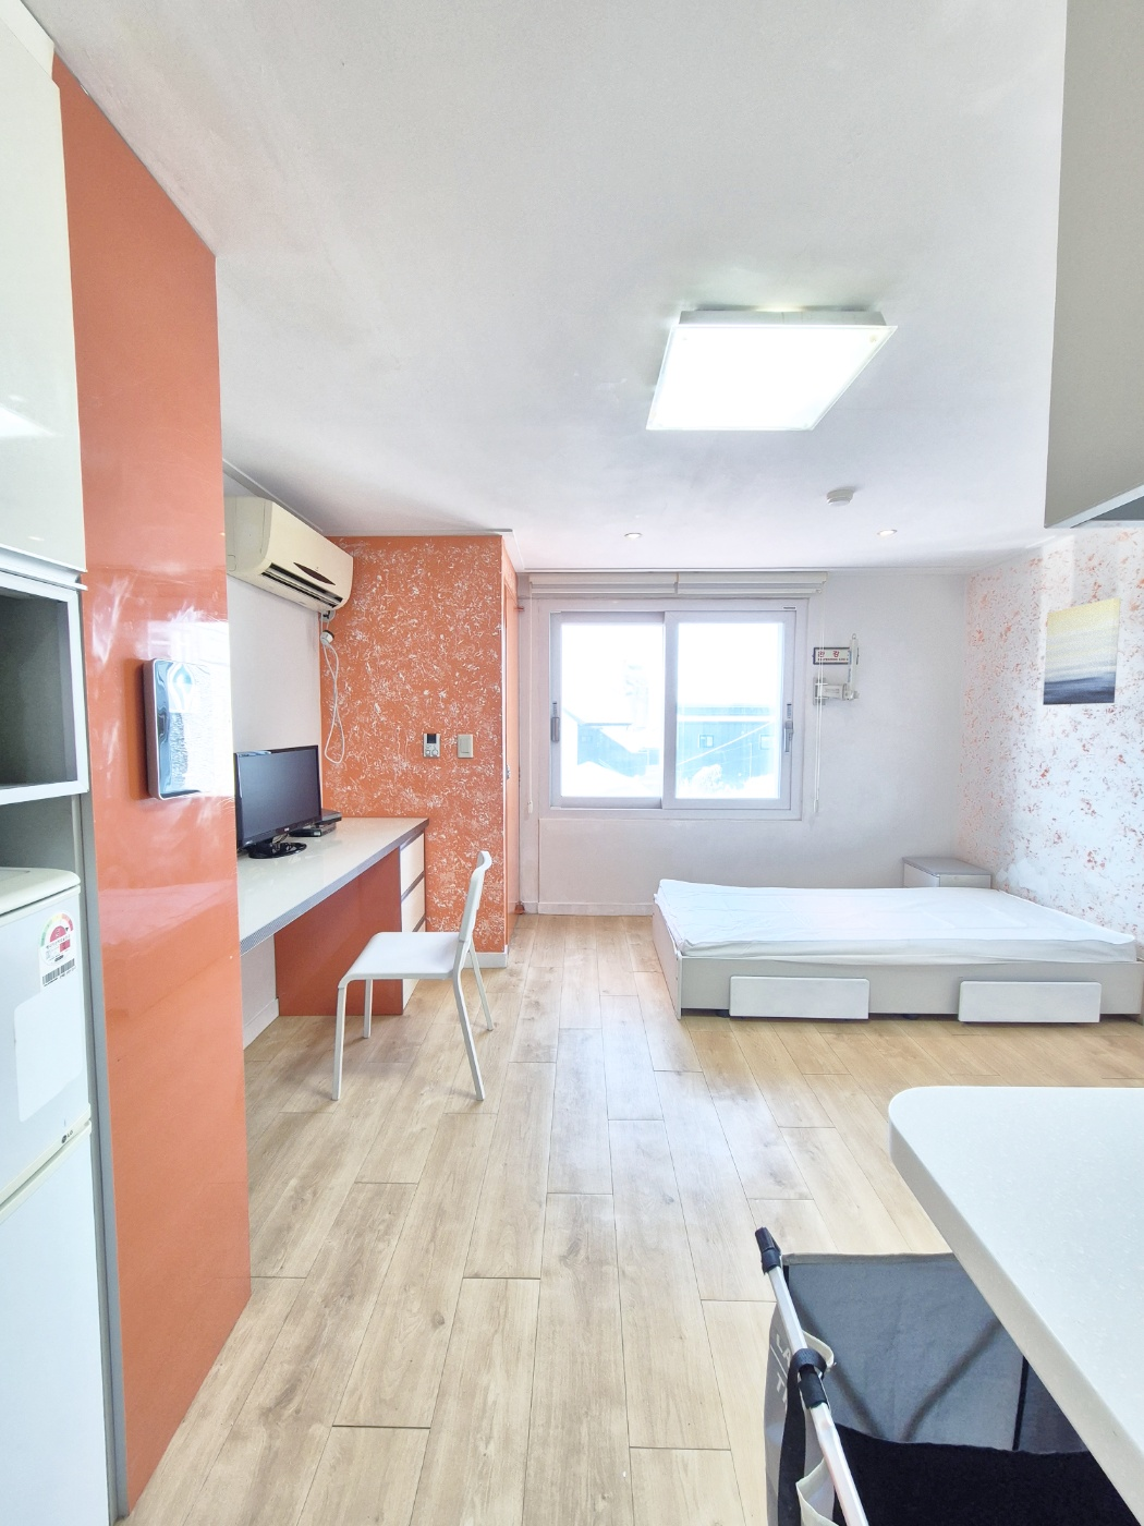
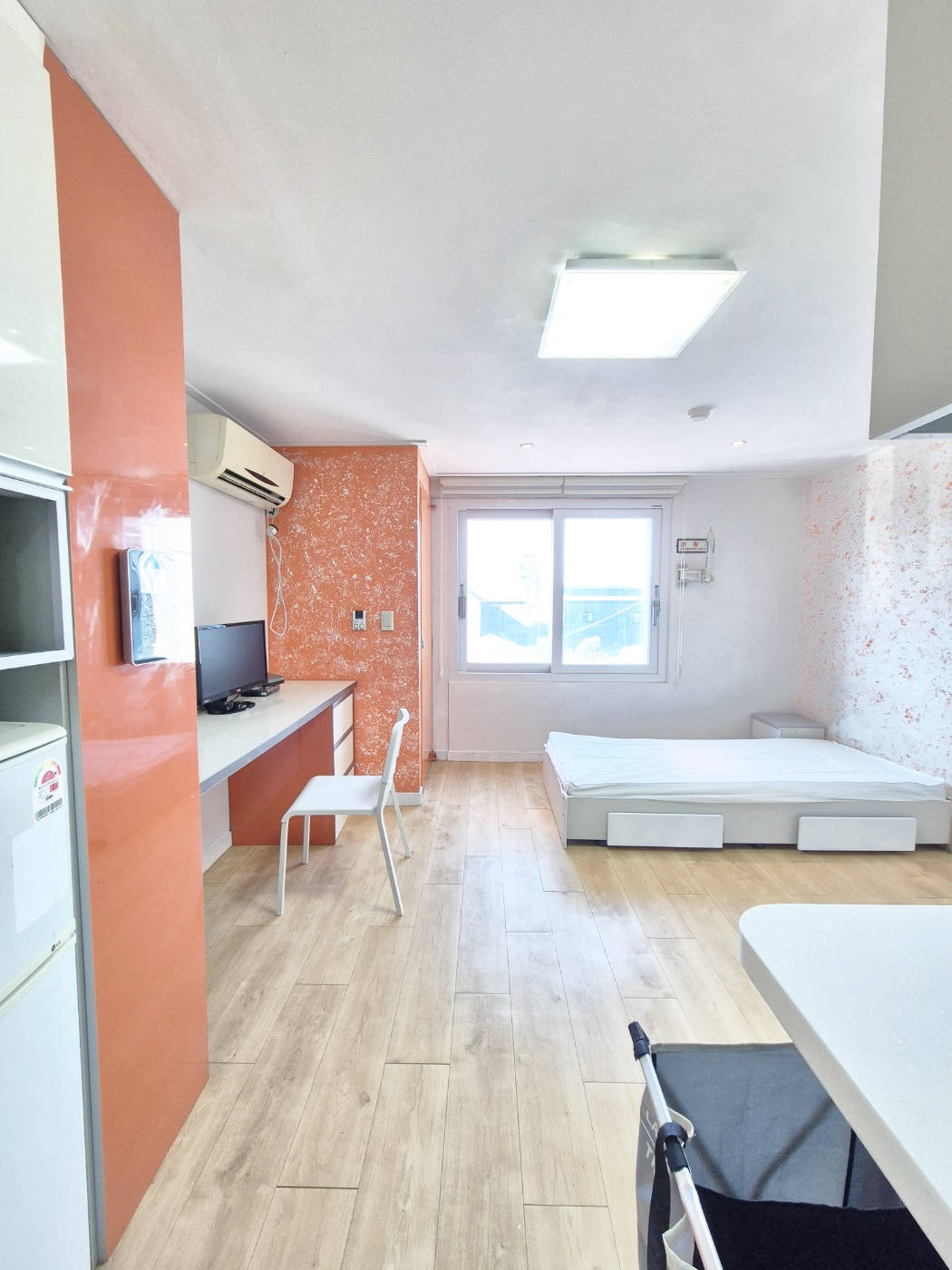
- wall art (1079, 655)
